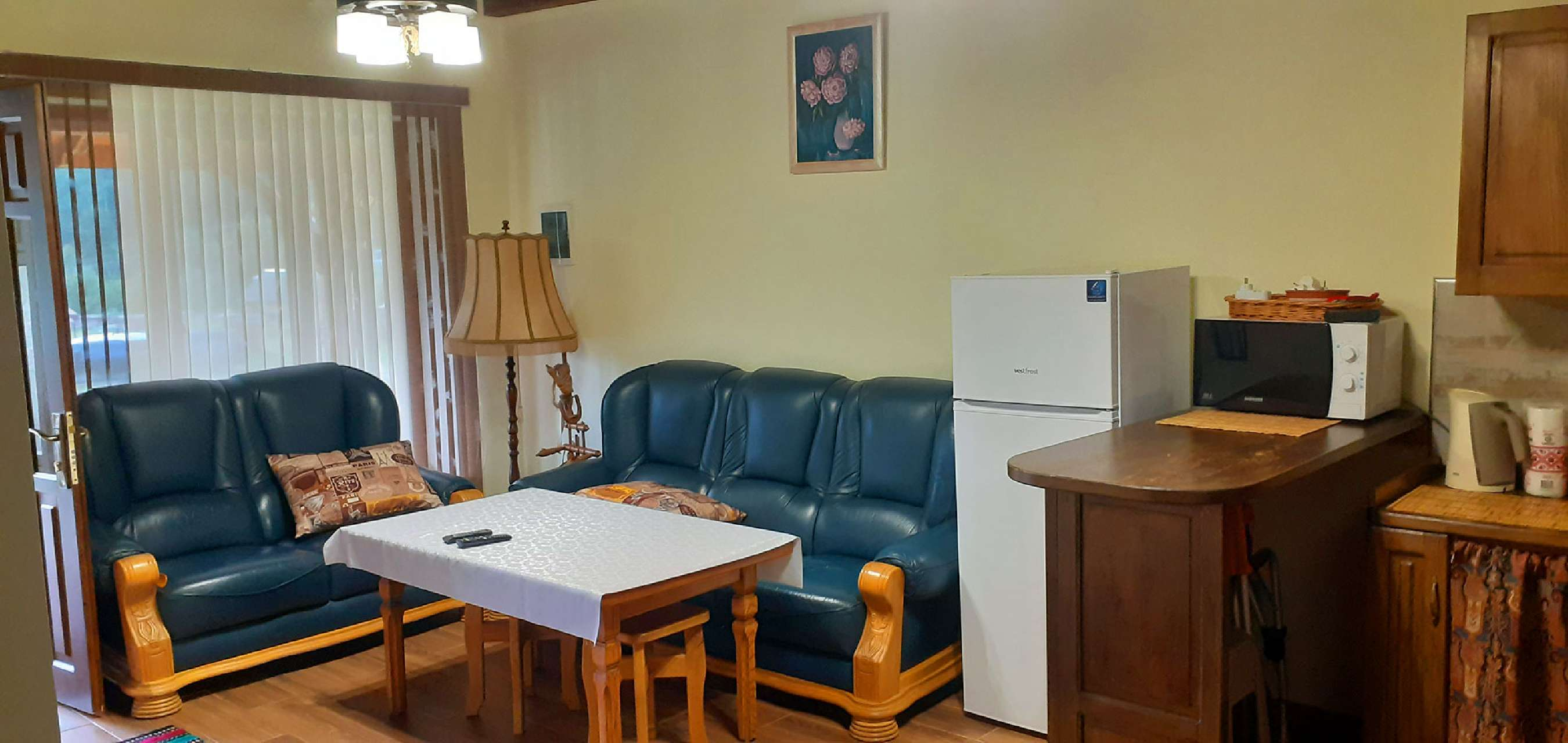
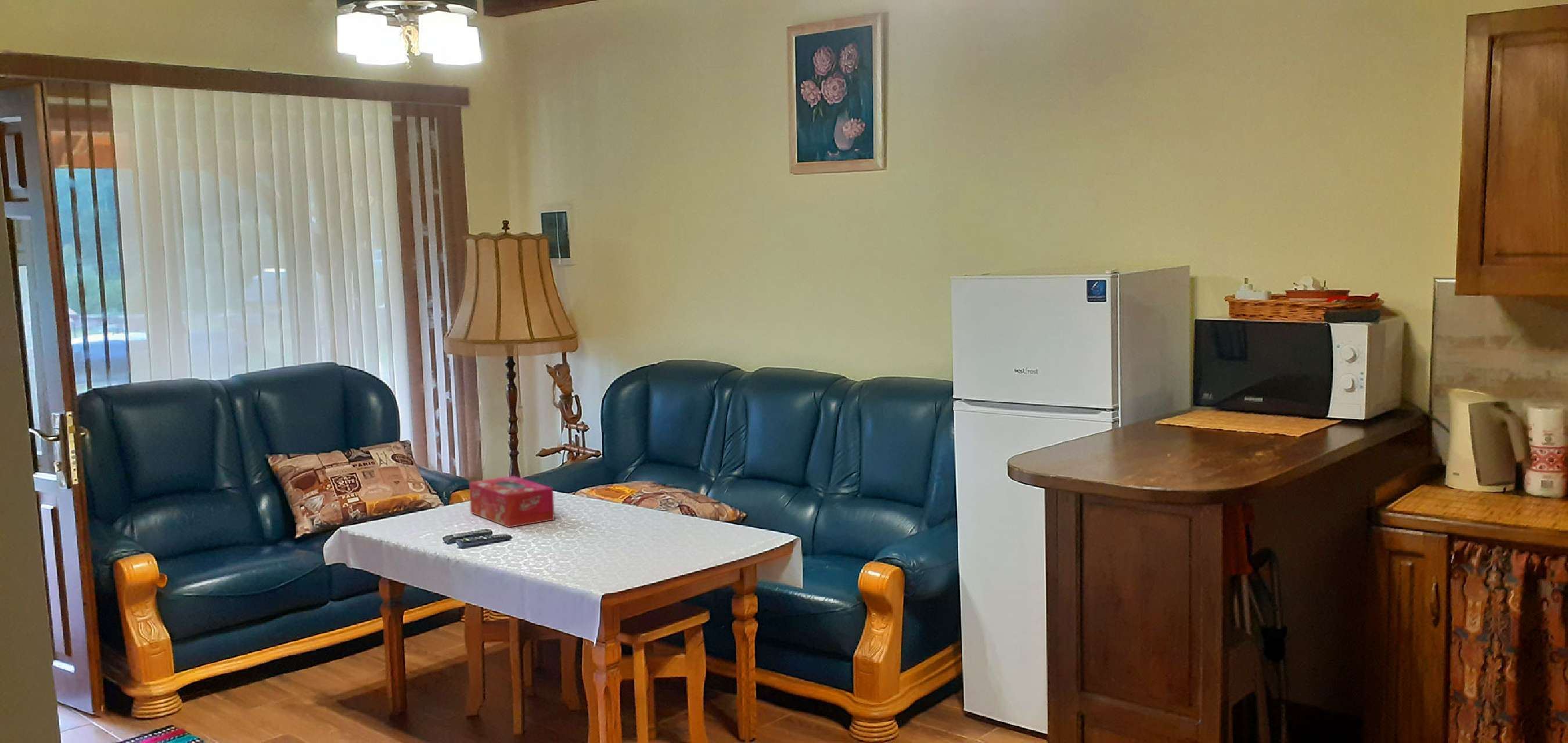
+ tissue box (511, 500)
